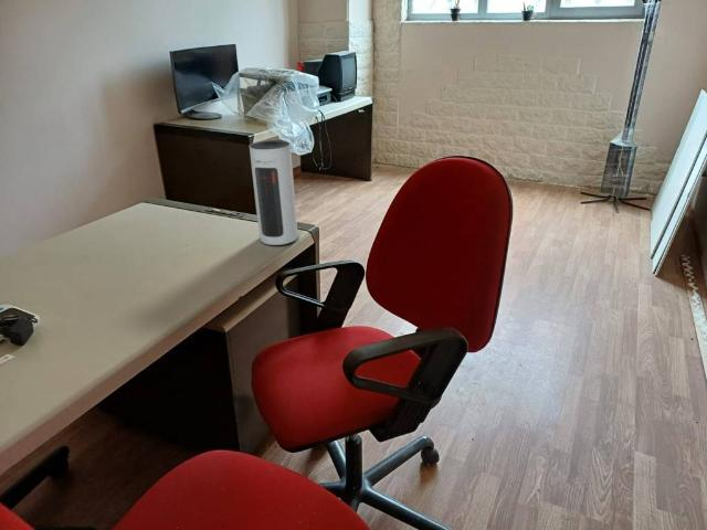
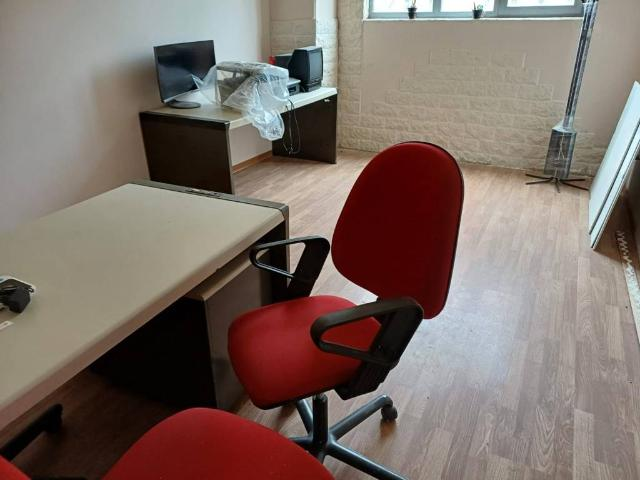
- speaker (274, 192)
